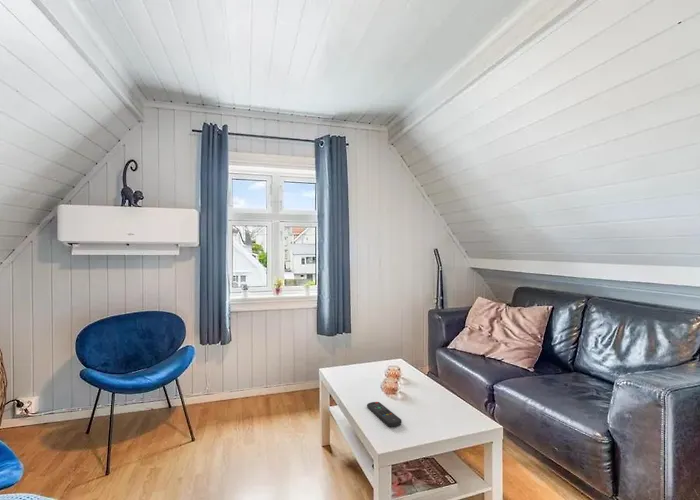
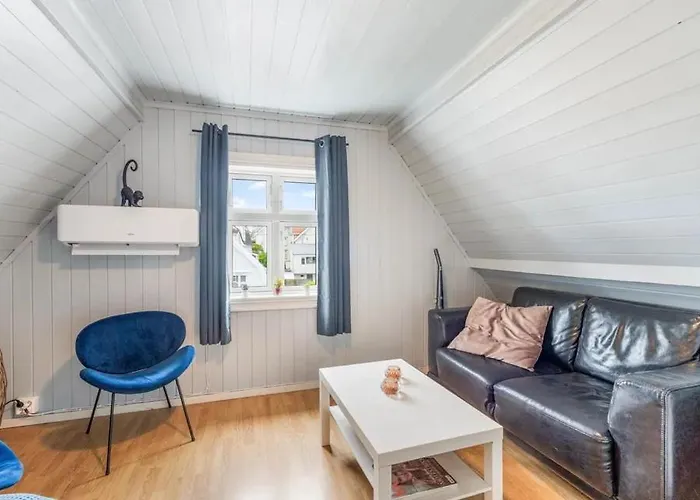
- remote control (383, 413)
